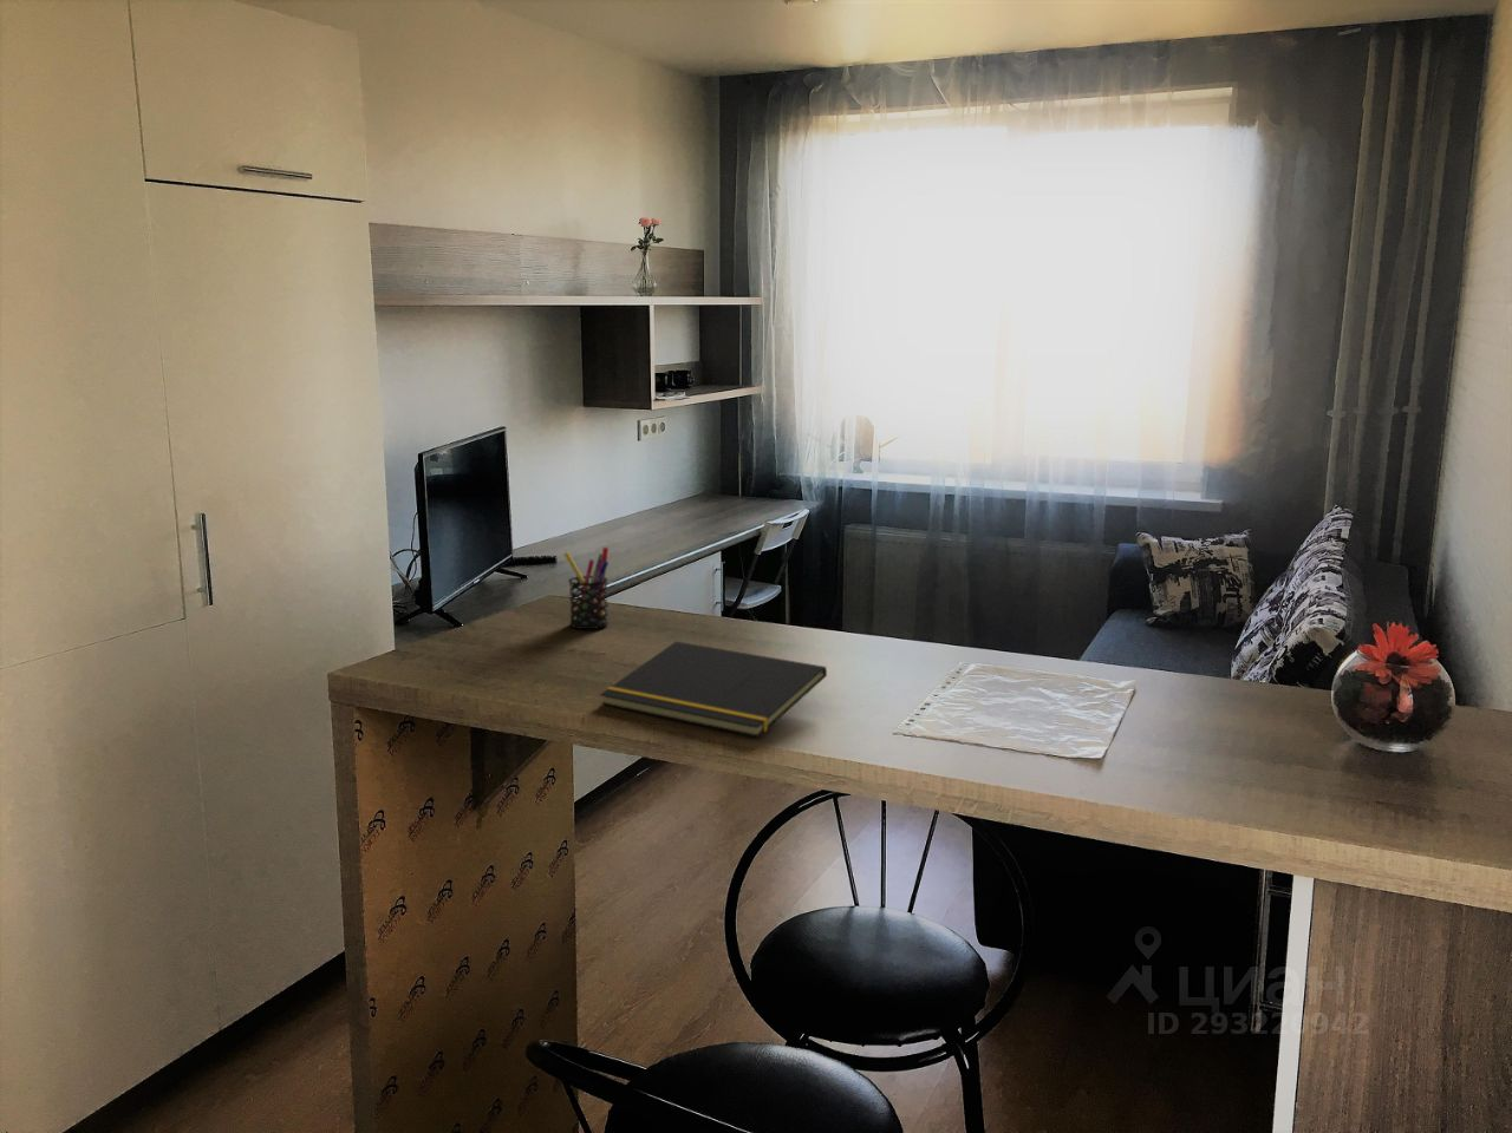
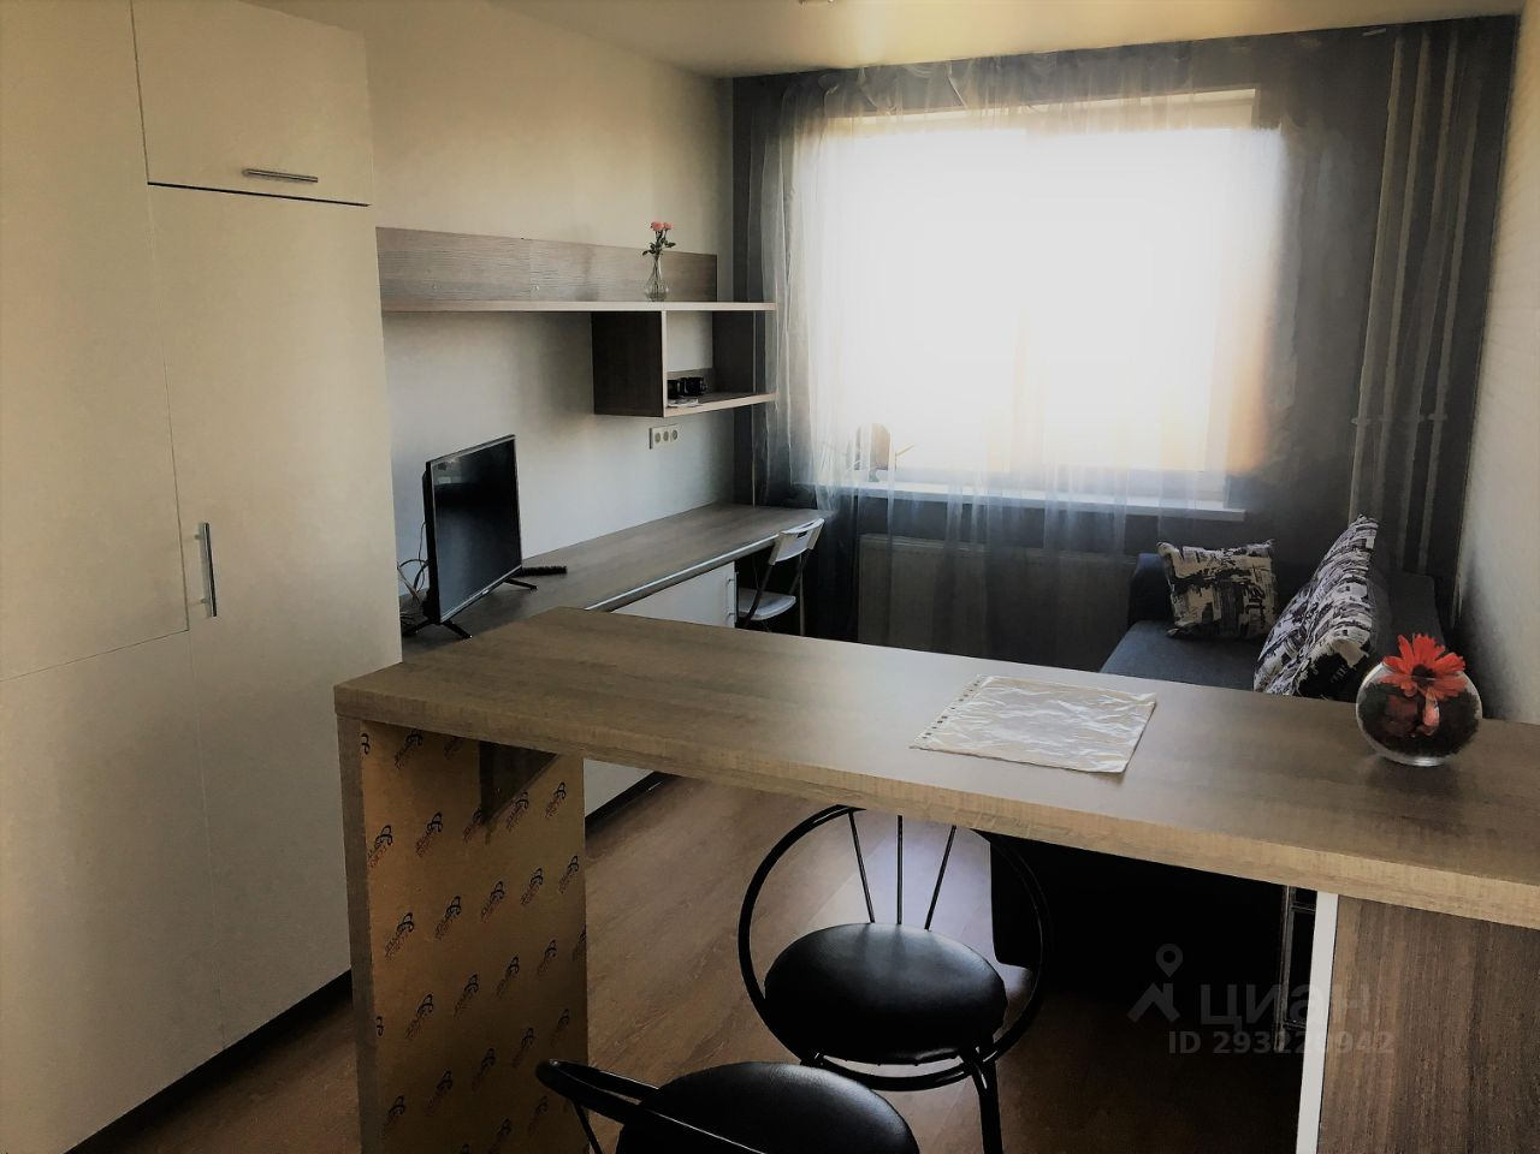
- pen holder (592, 584)
- notepad (713, 684)
